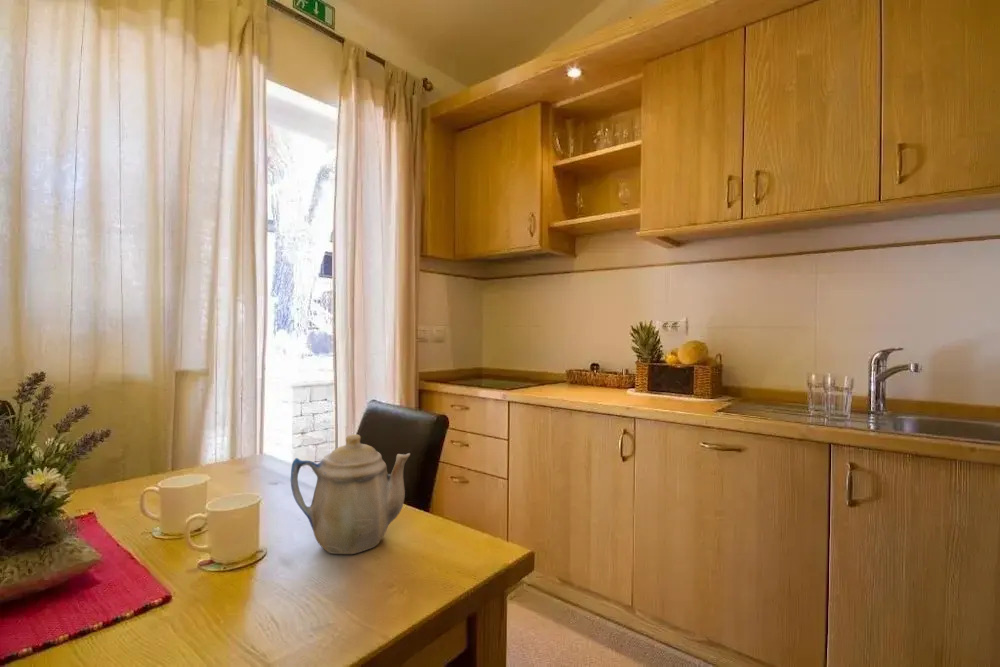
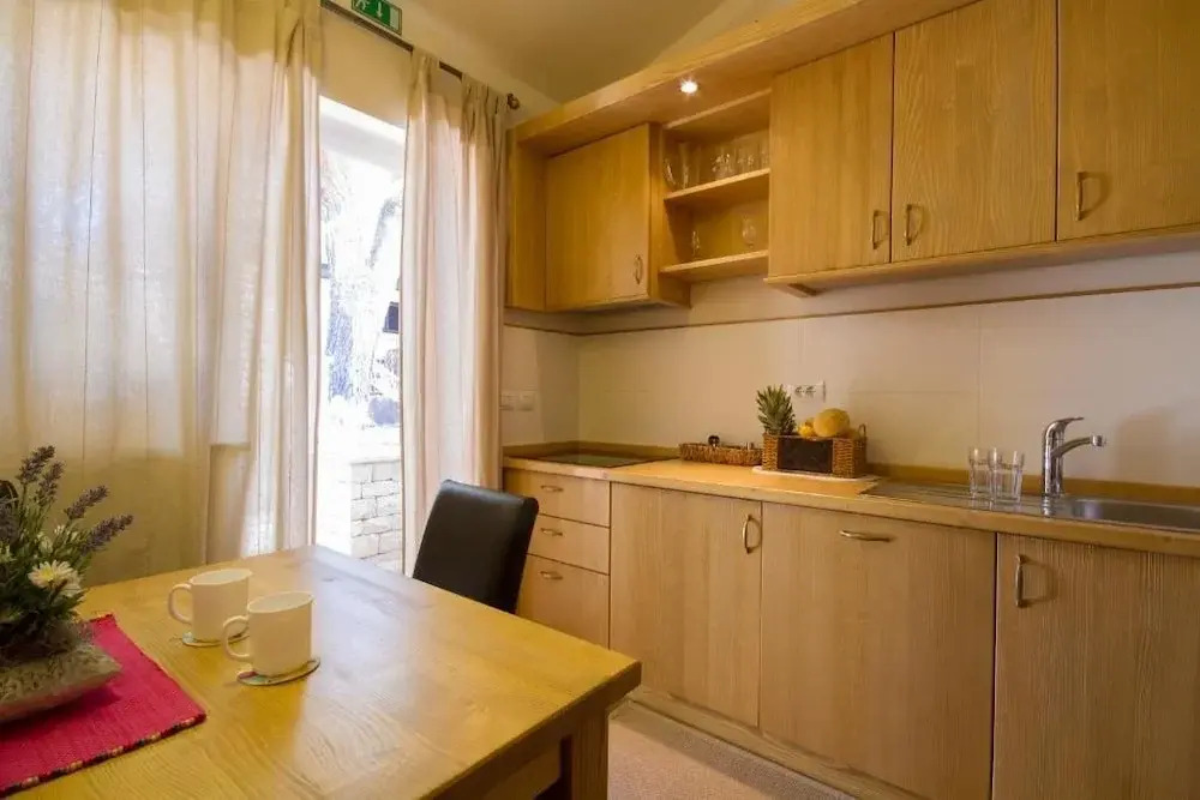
- teapot (352, 488)
